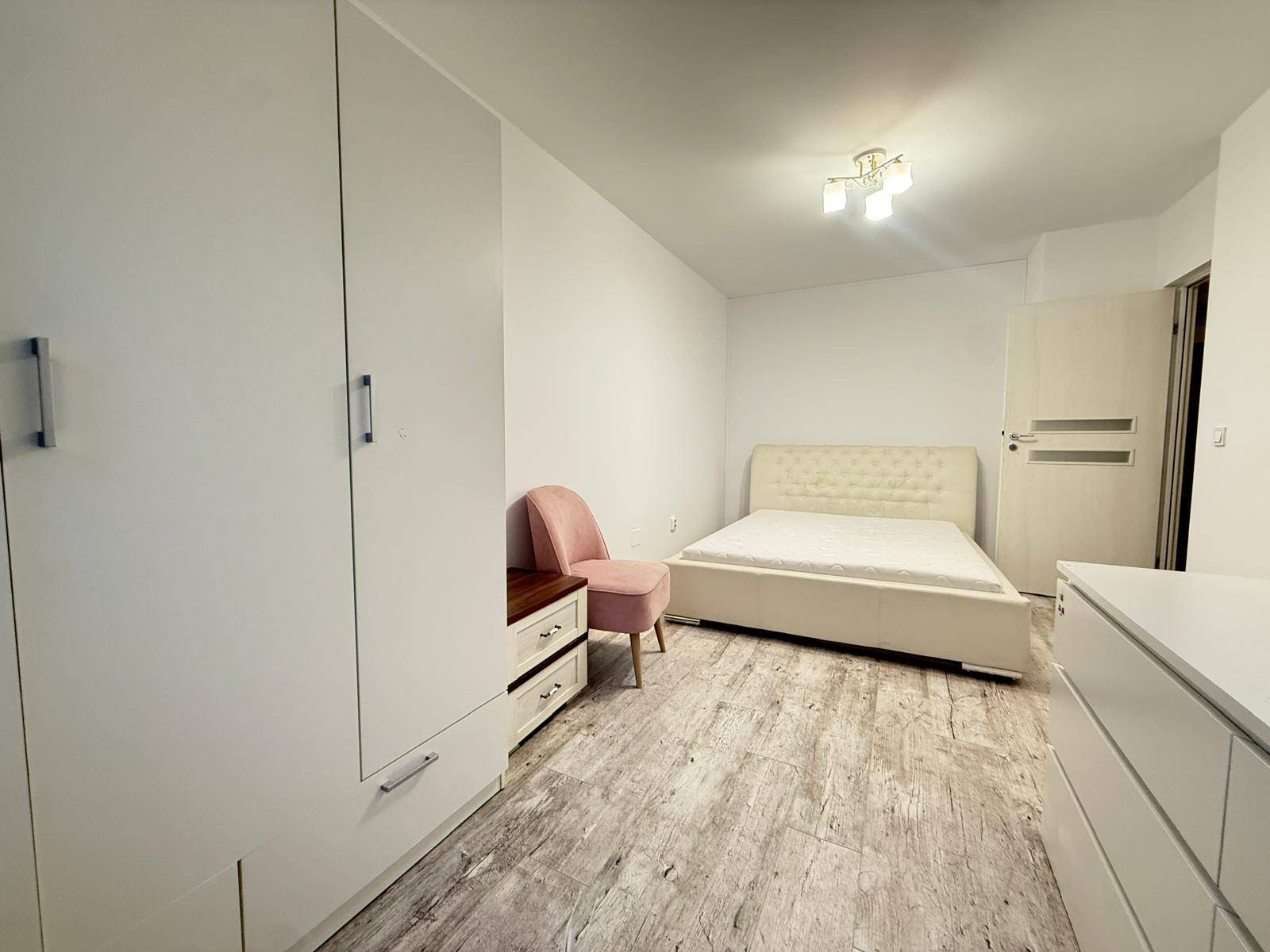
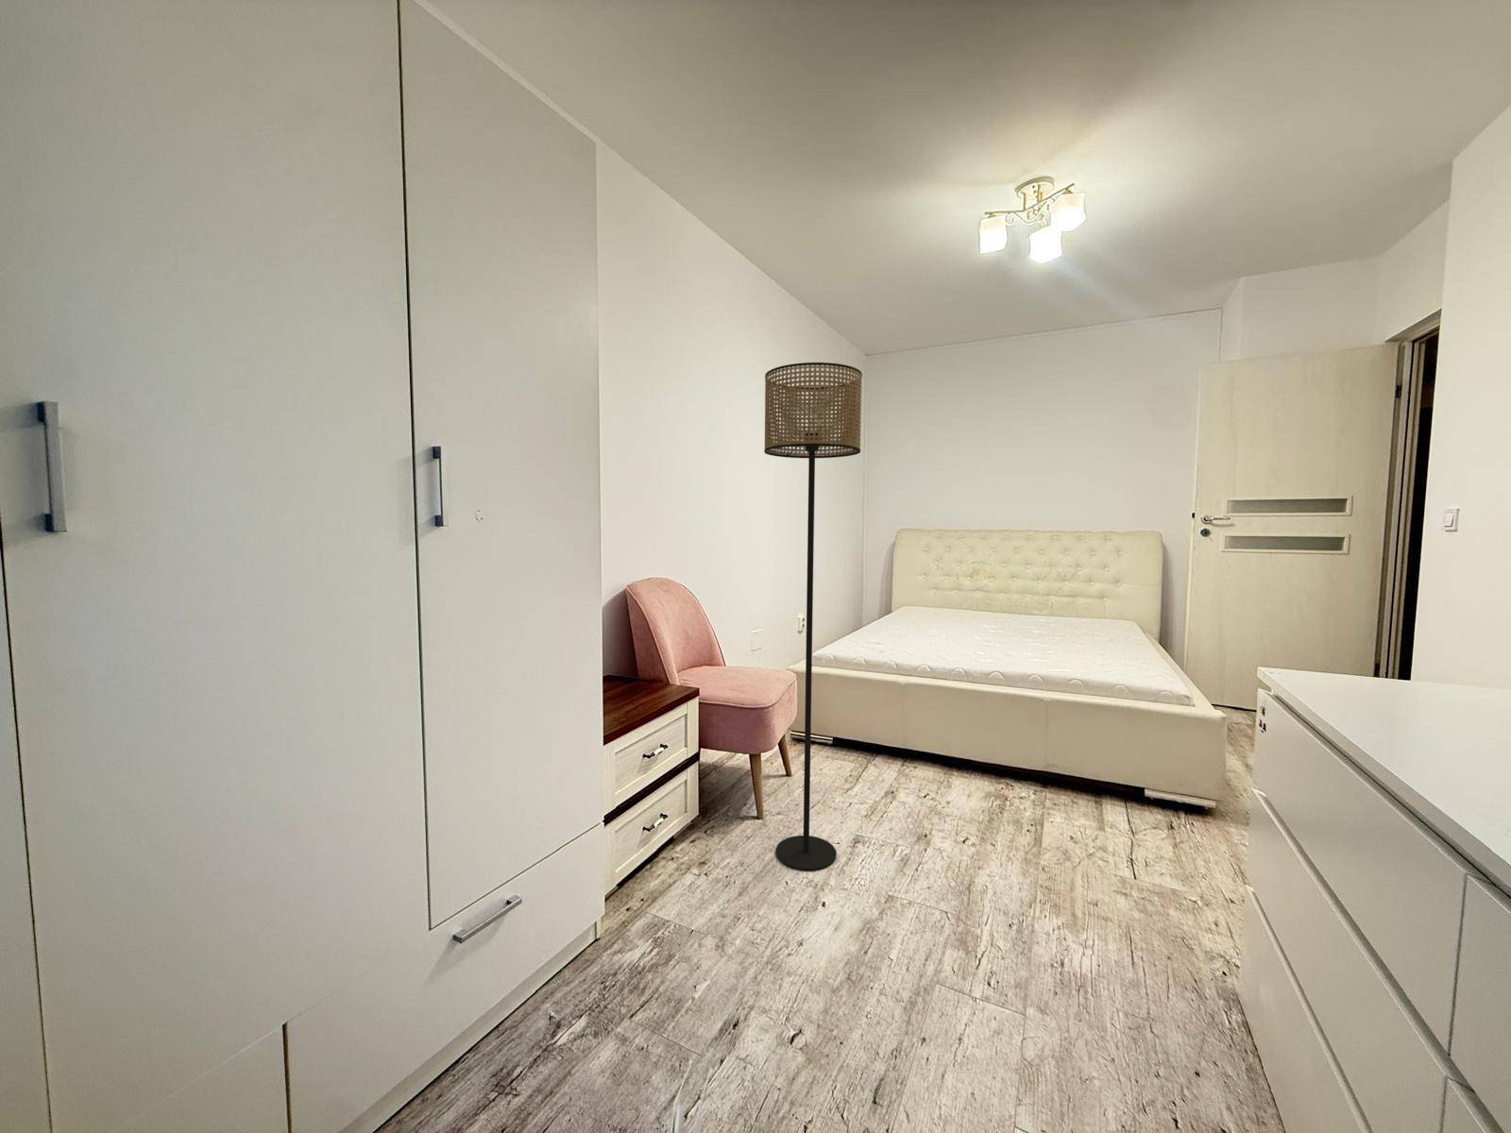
+ floor lamp (809, 620)
